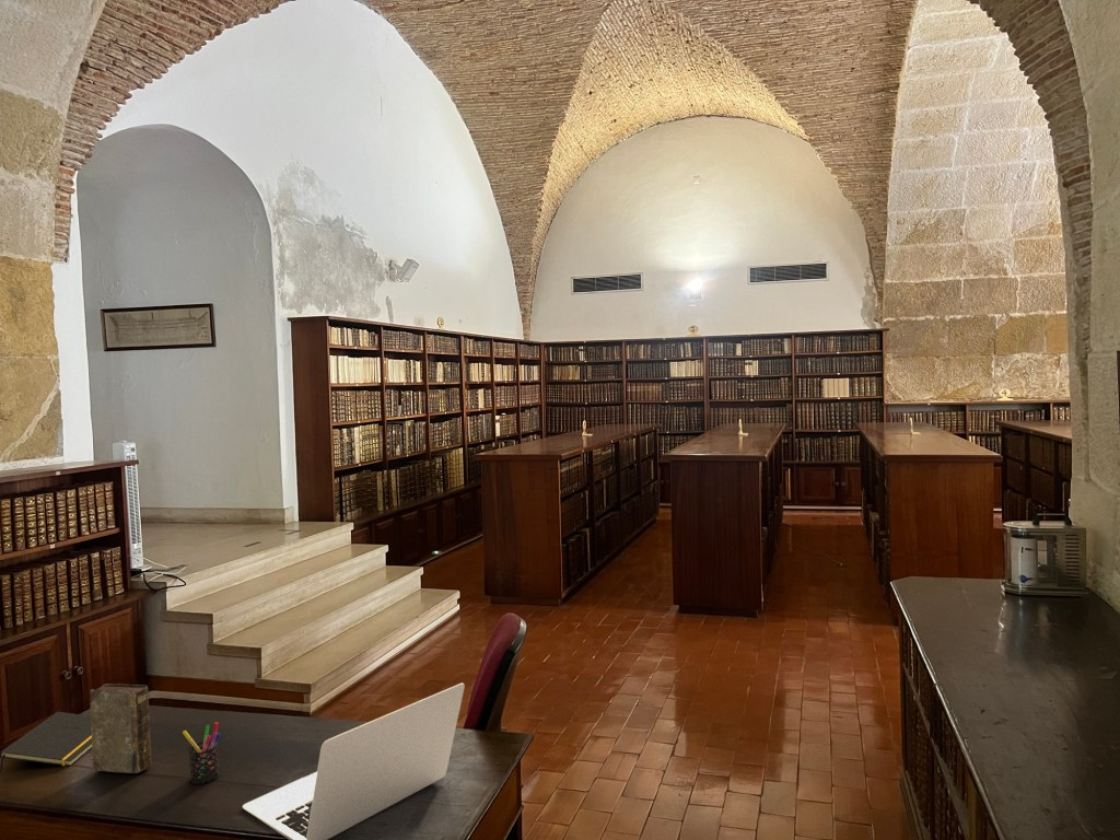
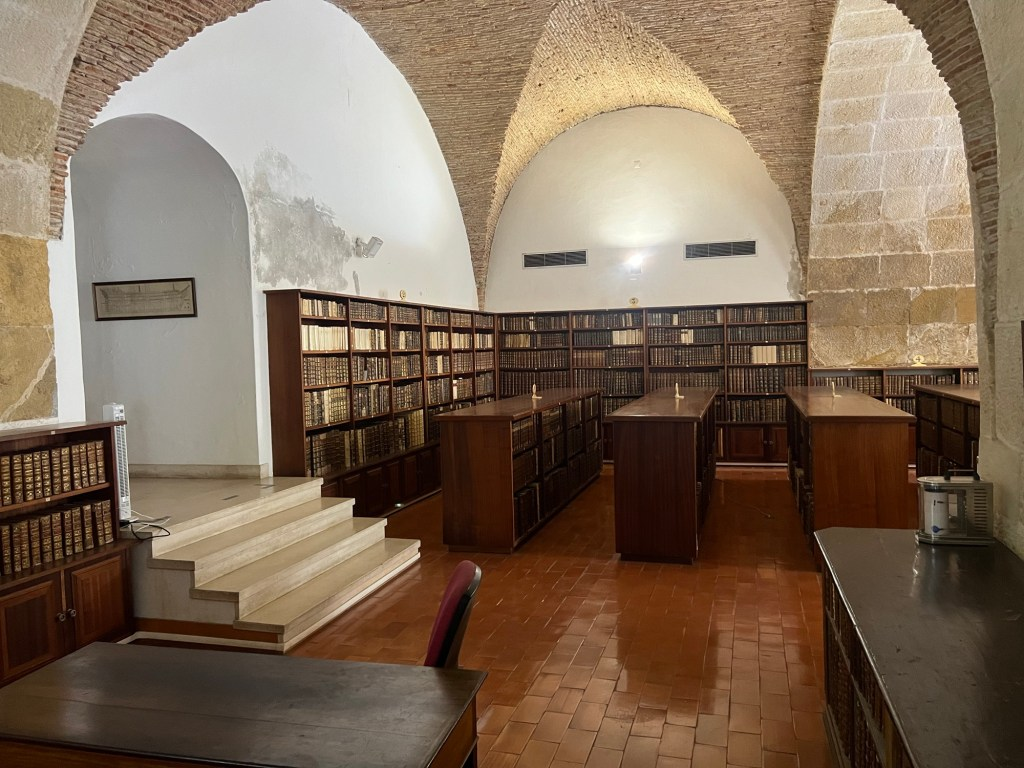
- laptop (354, 745)
- notepad (62, 737)
- pen holder (206, 749)
- book (121, 727)
